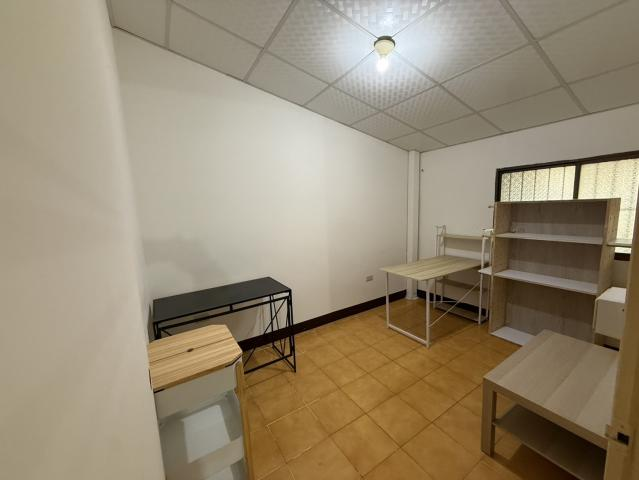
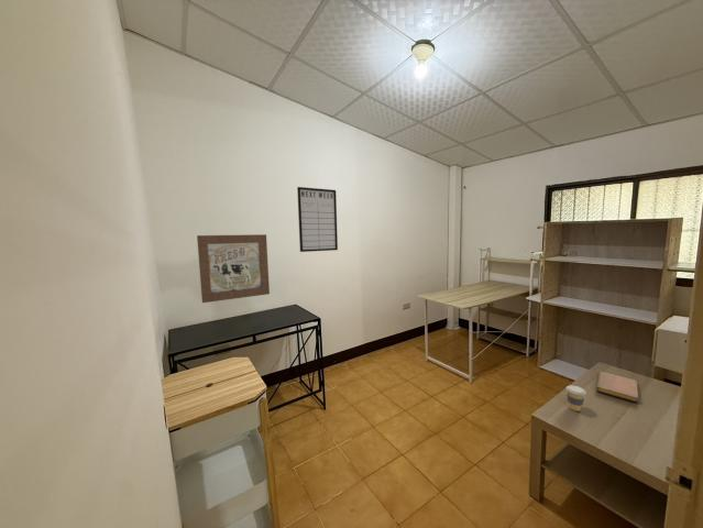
+ writing board (318, 220)
+ wall art (235, 266)
+ notebook (616, 385)
+ coffee cup (575, 398)
